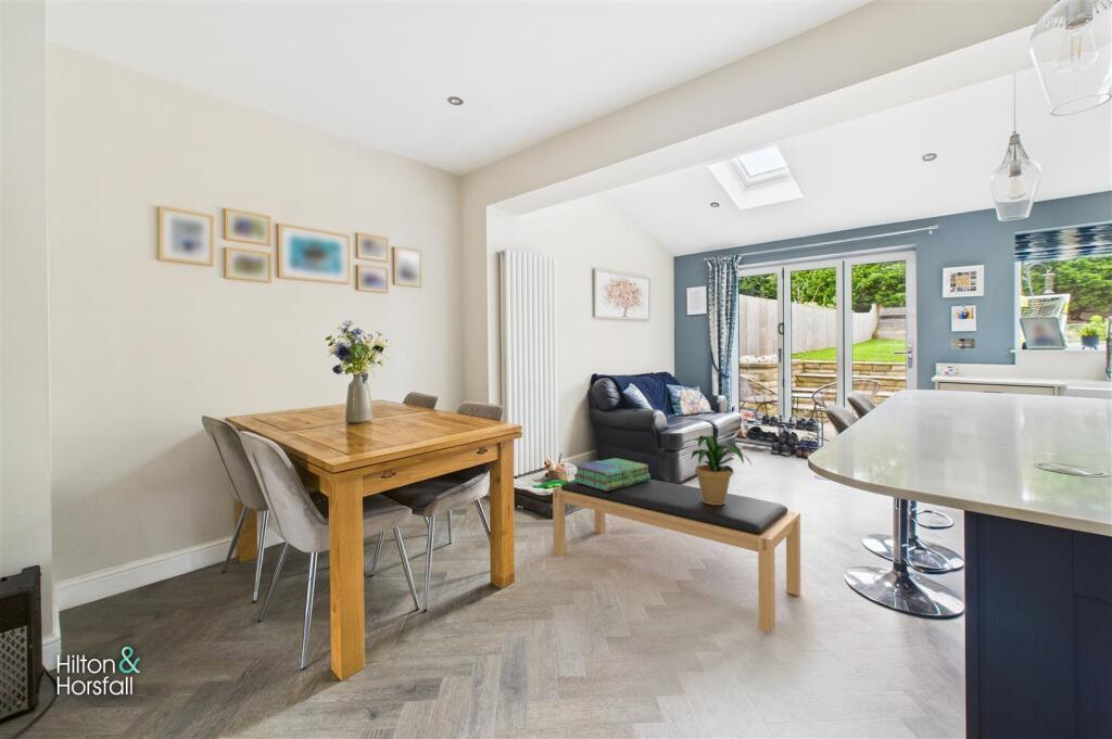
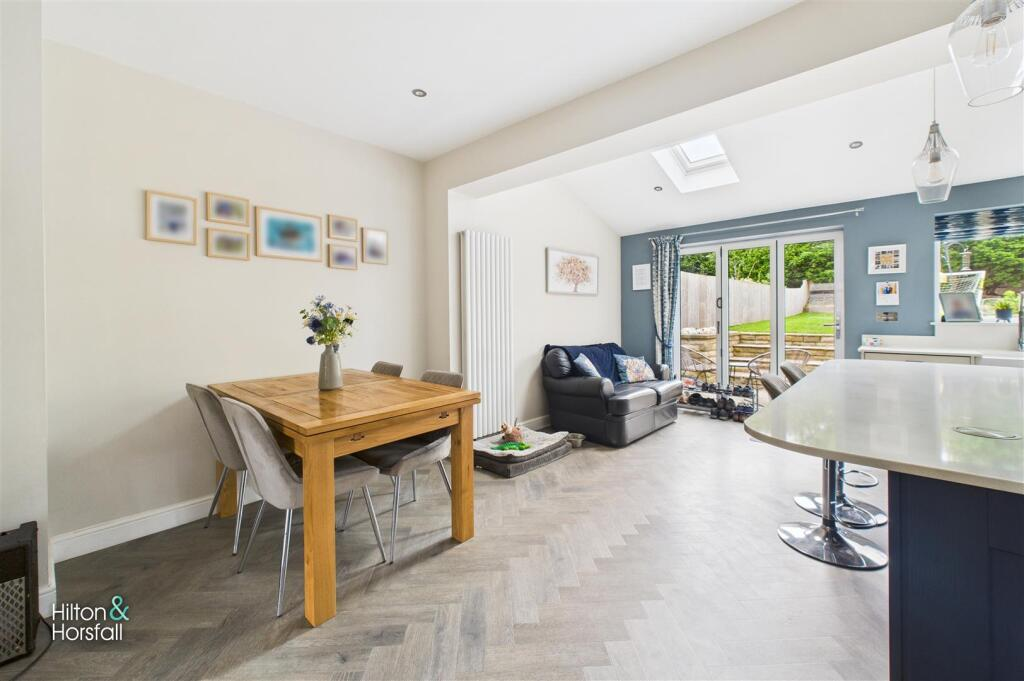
- potted plant (712, 469)
- bench (664, 527)
- stack of books (611, 472)
